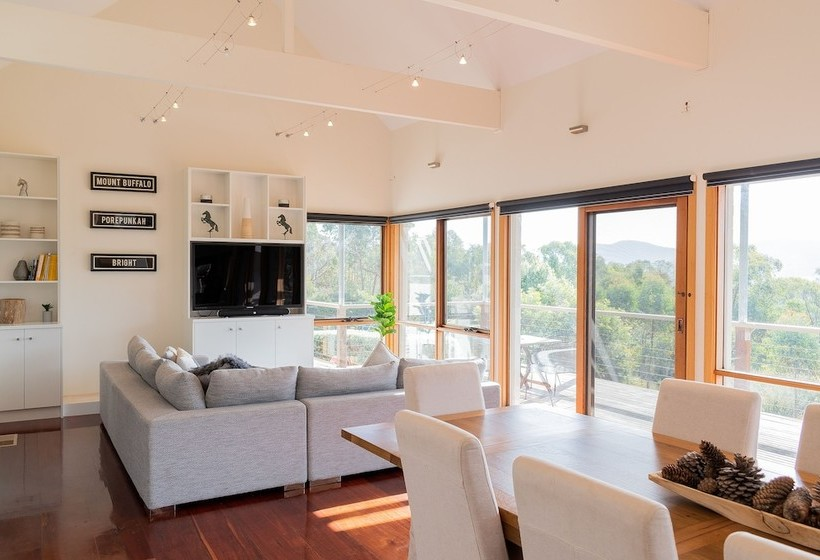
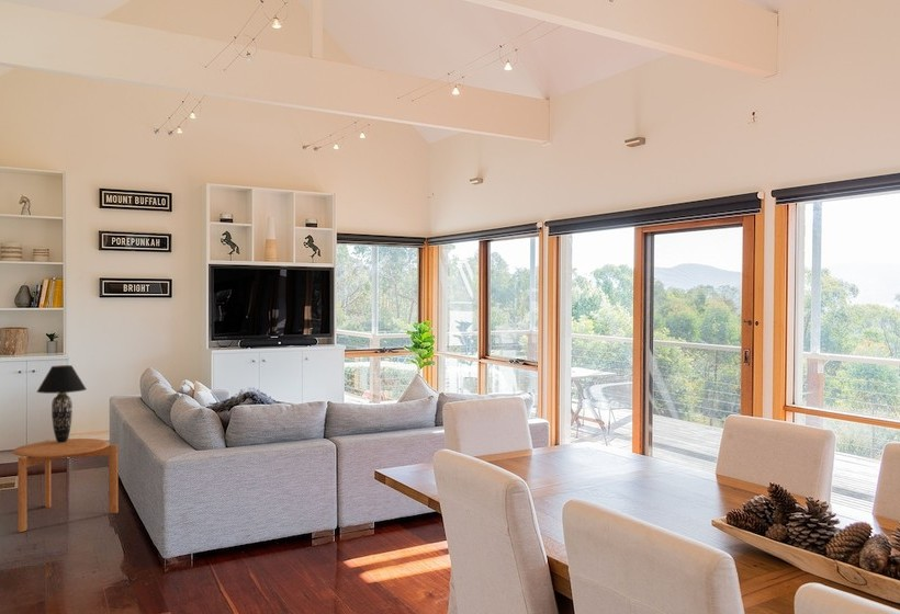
+ side table (49, 481)
+ table lamp (61, 403)
